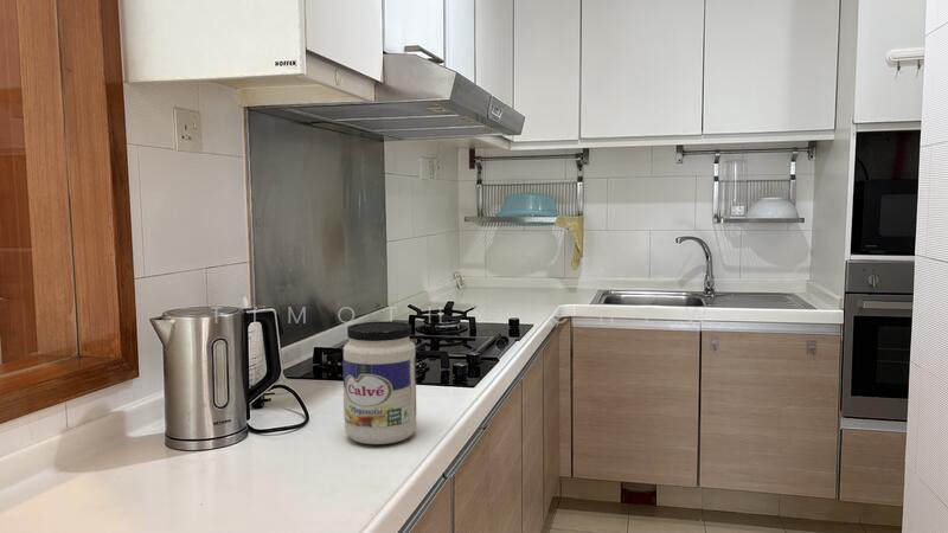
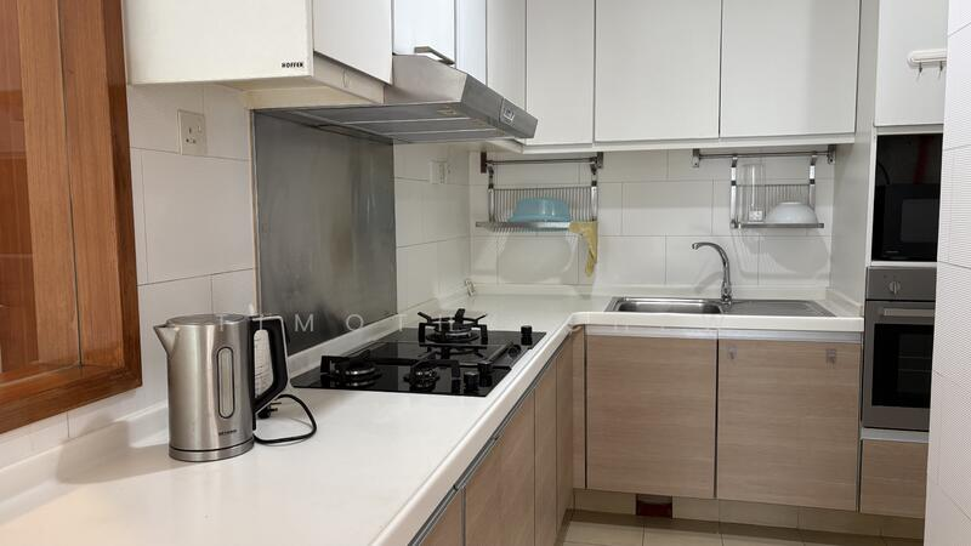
- jar (379, 381)
